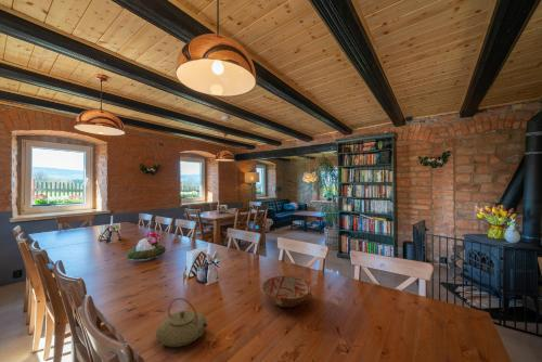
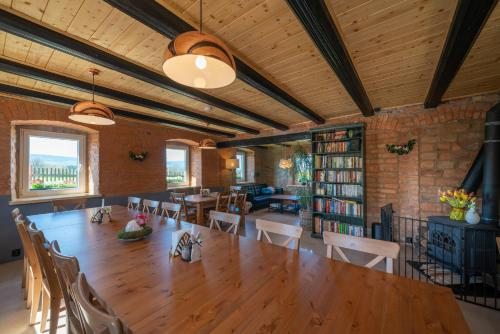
- bowl (286, 293)
- teapot (184, 318)
